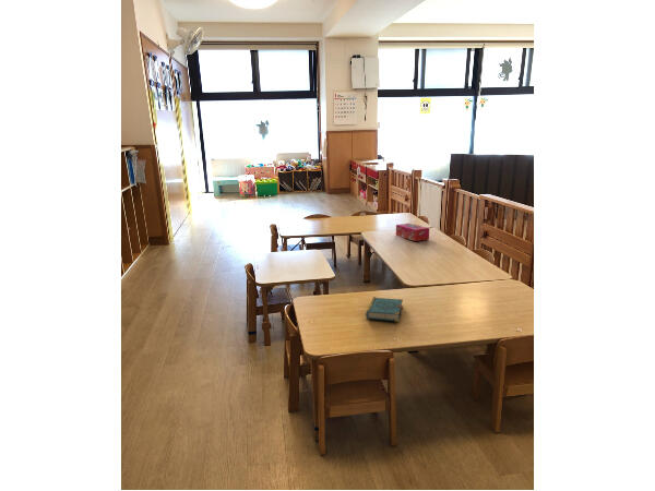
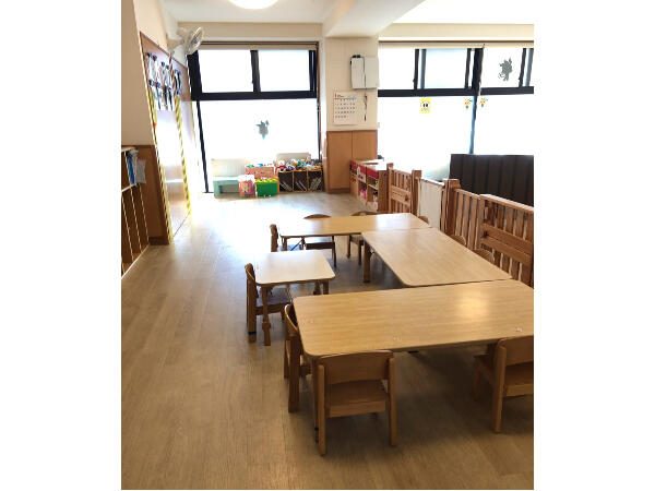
- tissue box (412, 231)
- book (384, 309)
